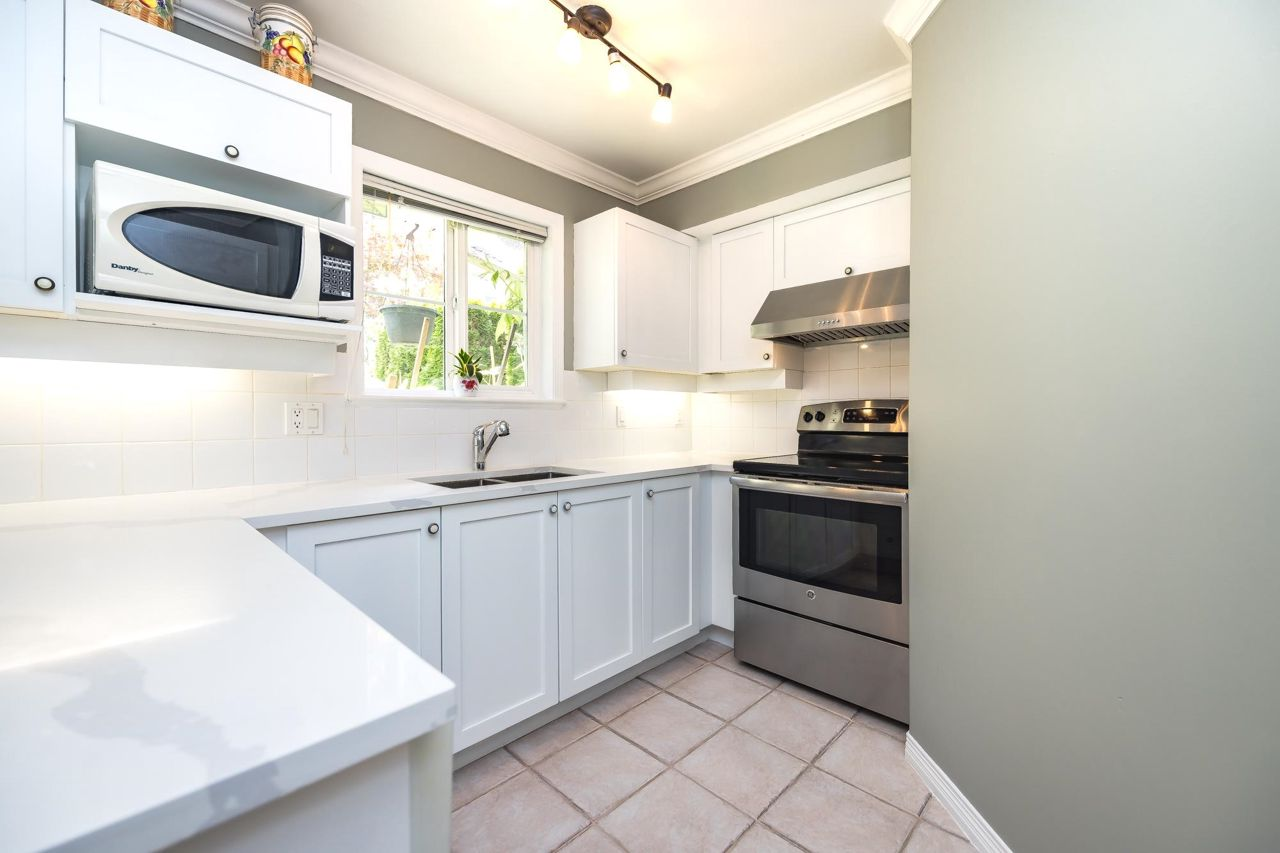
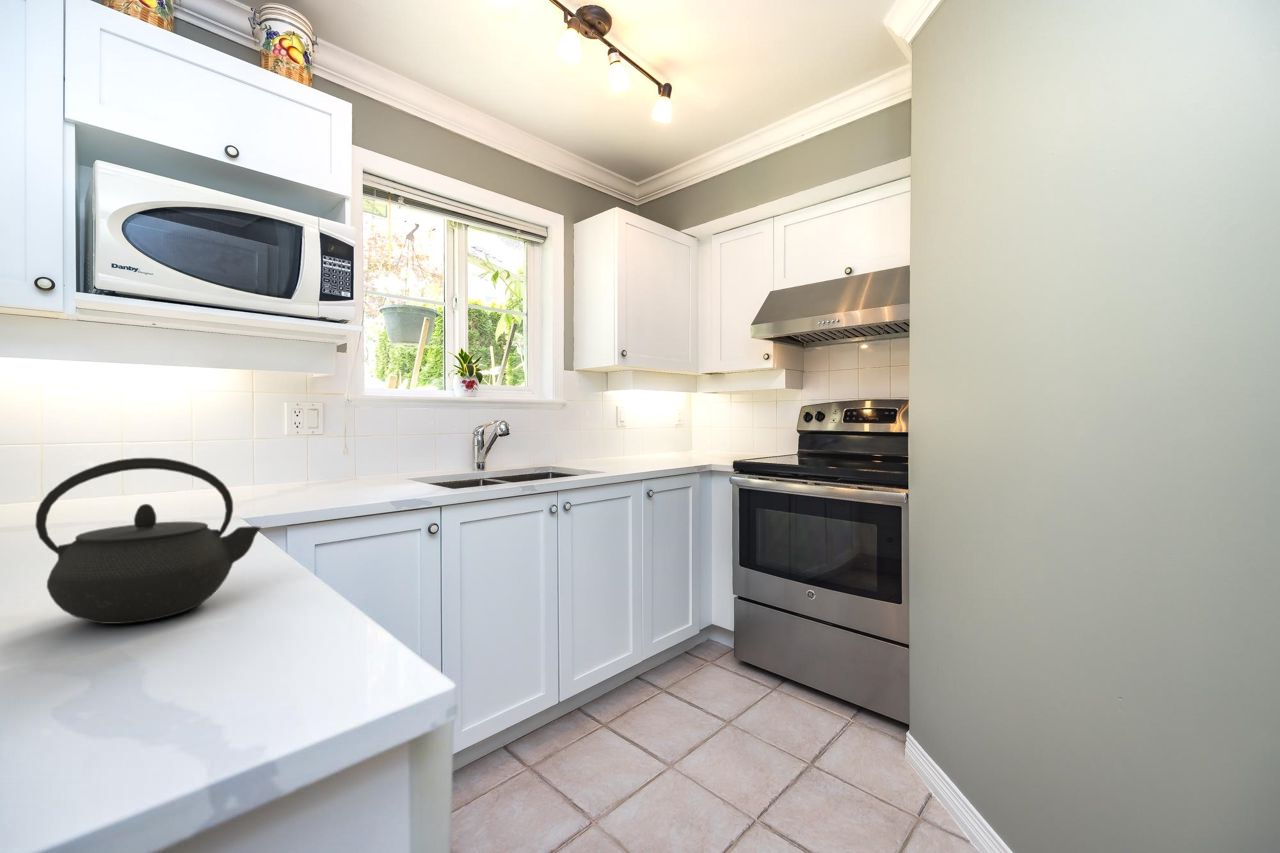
+ kettle (159, 533)
